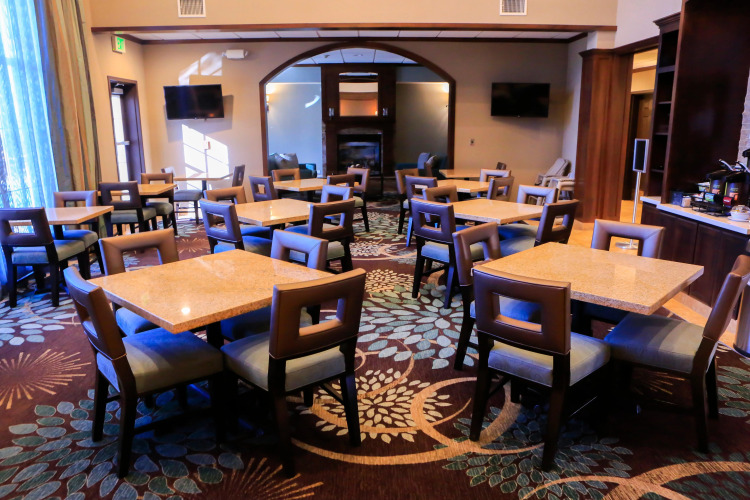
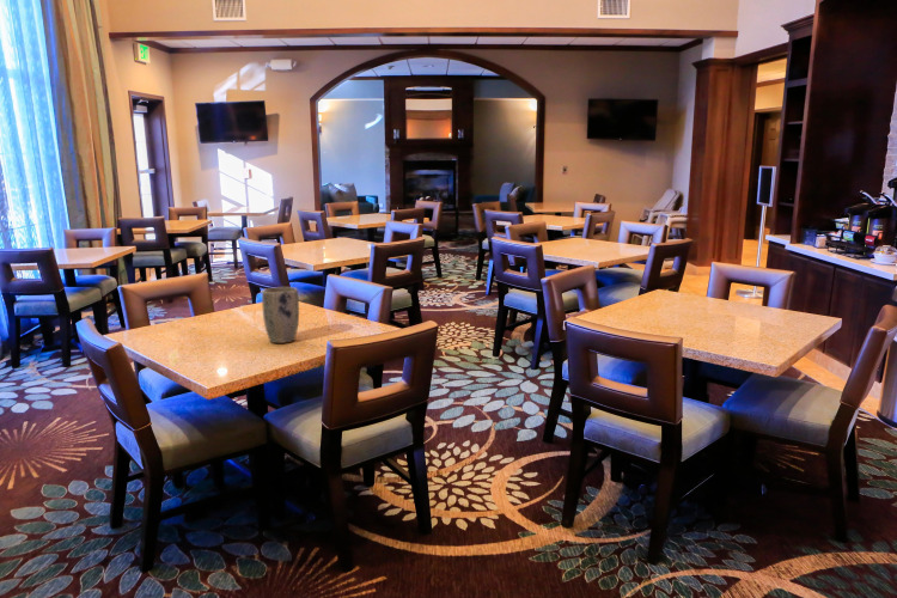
+ plant pot (281, 315)
